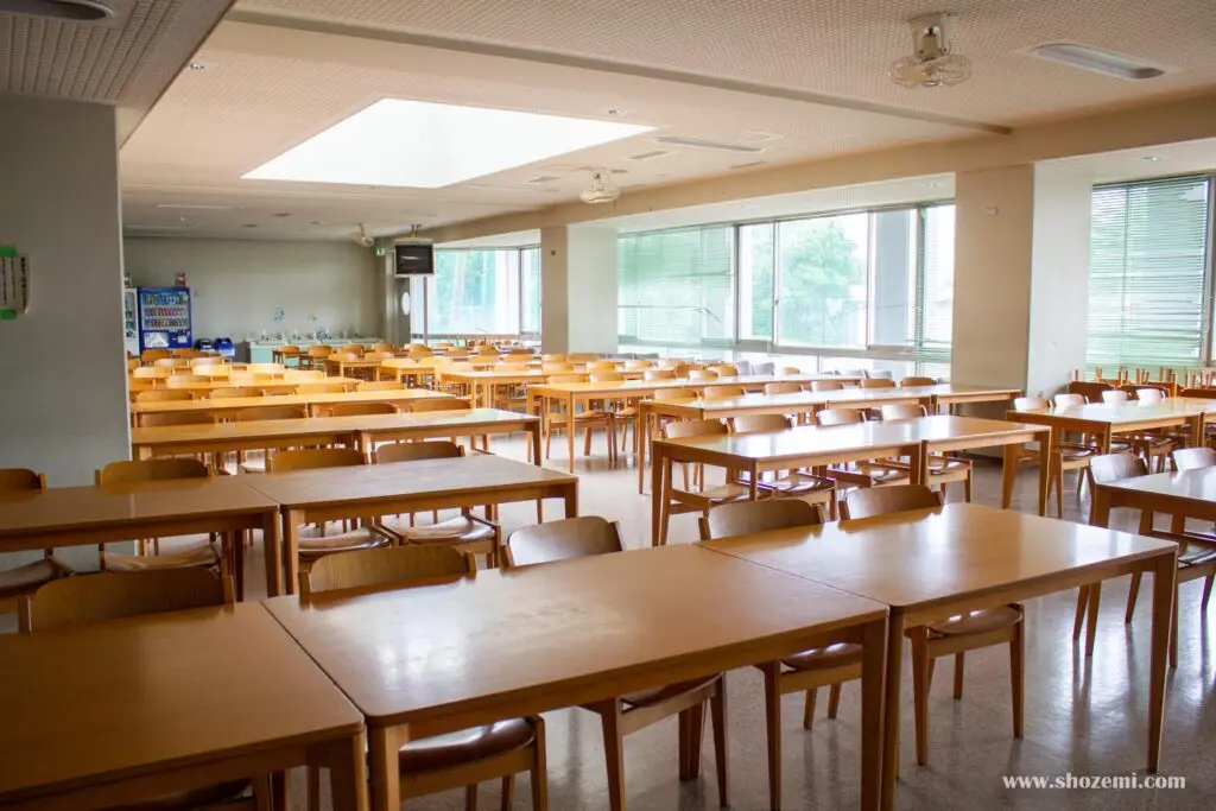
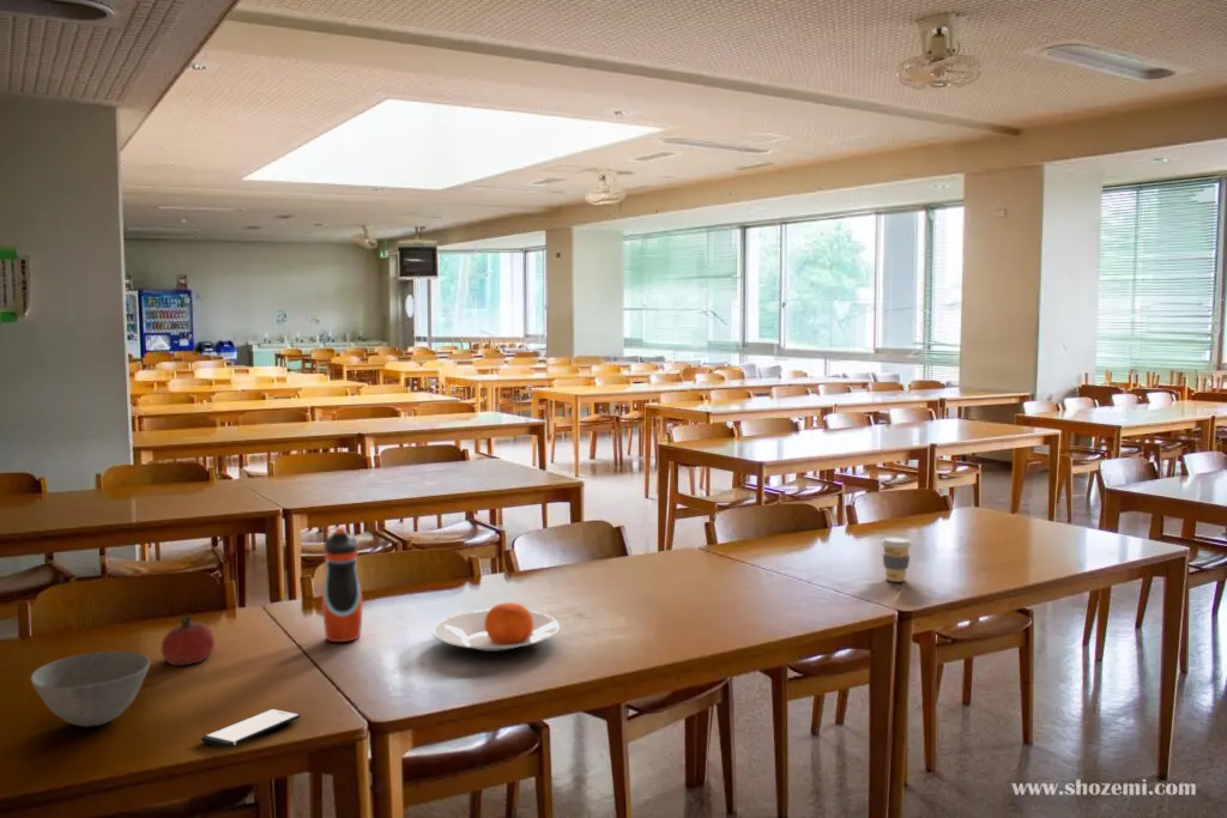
+ smartphone (252, 727)
+ fruit (187, 636)
+ plate (496, 622)
+ water bottle (341, 583)
+ coffee cup (895, 559)
+ bowl (92, 695)
